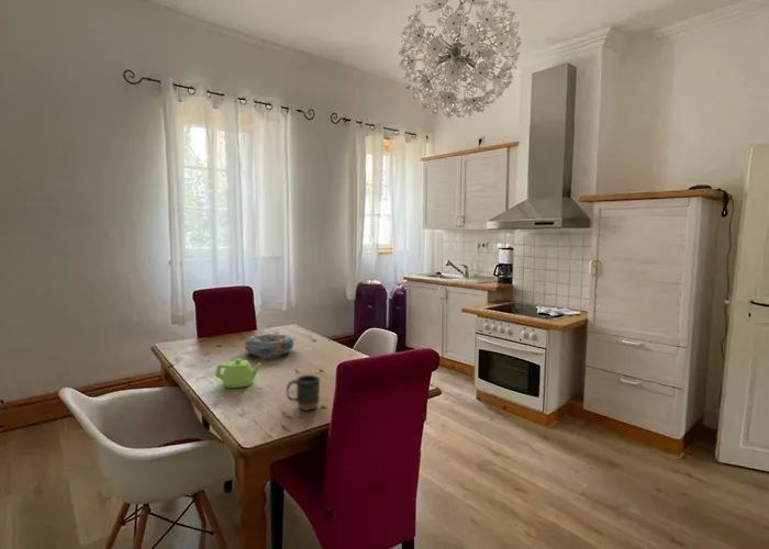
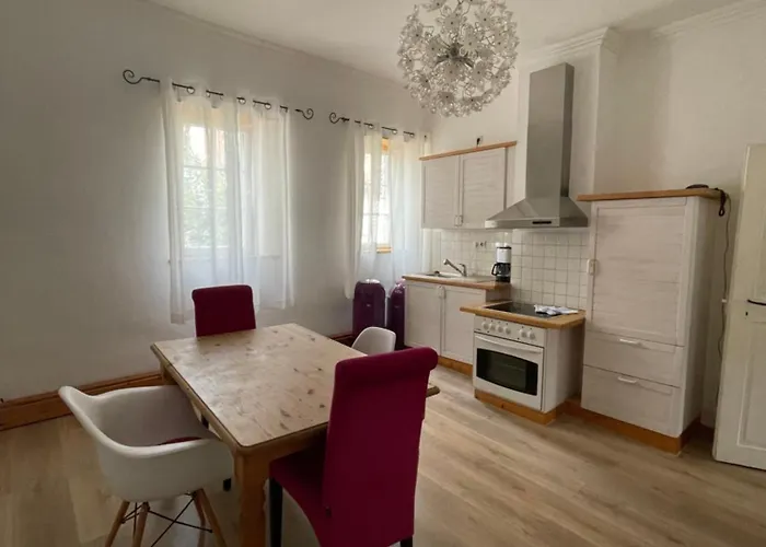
- teapot (238, 371)
- mug (303, 391)
- decorative bowl (269, 344)
